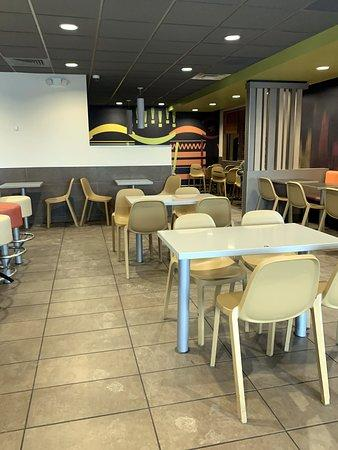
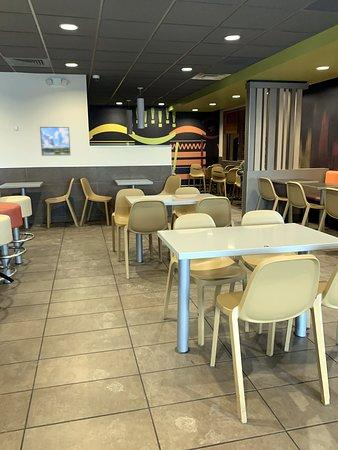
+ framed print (55, 141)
